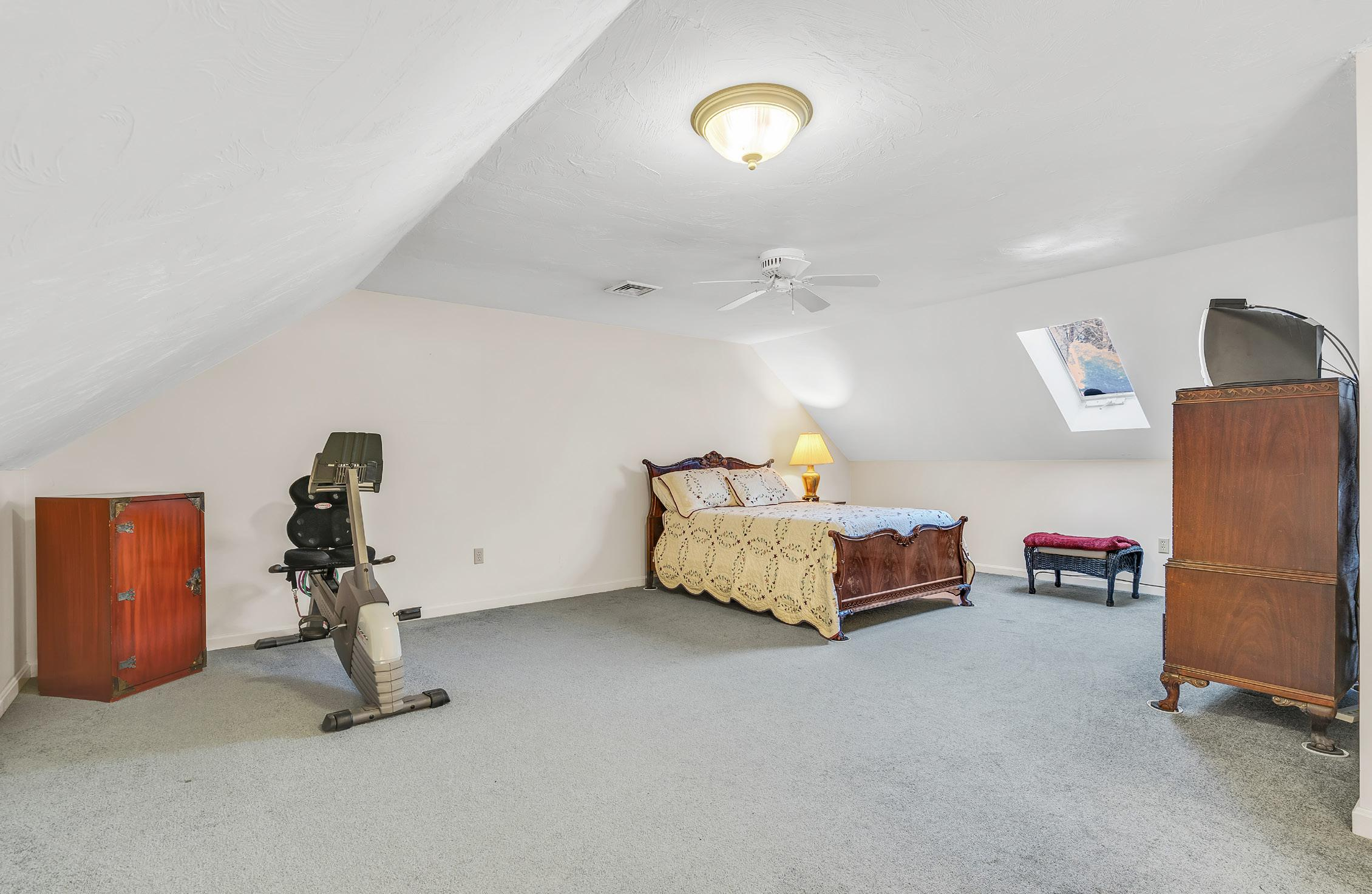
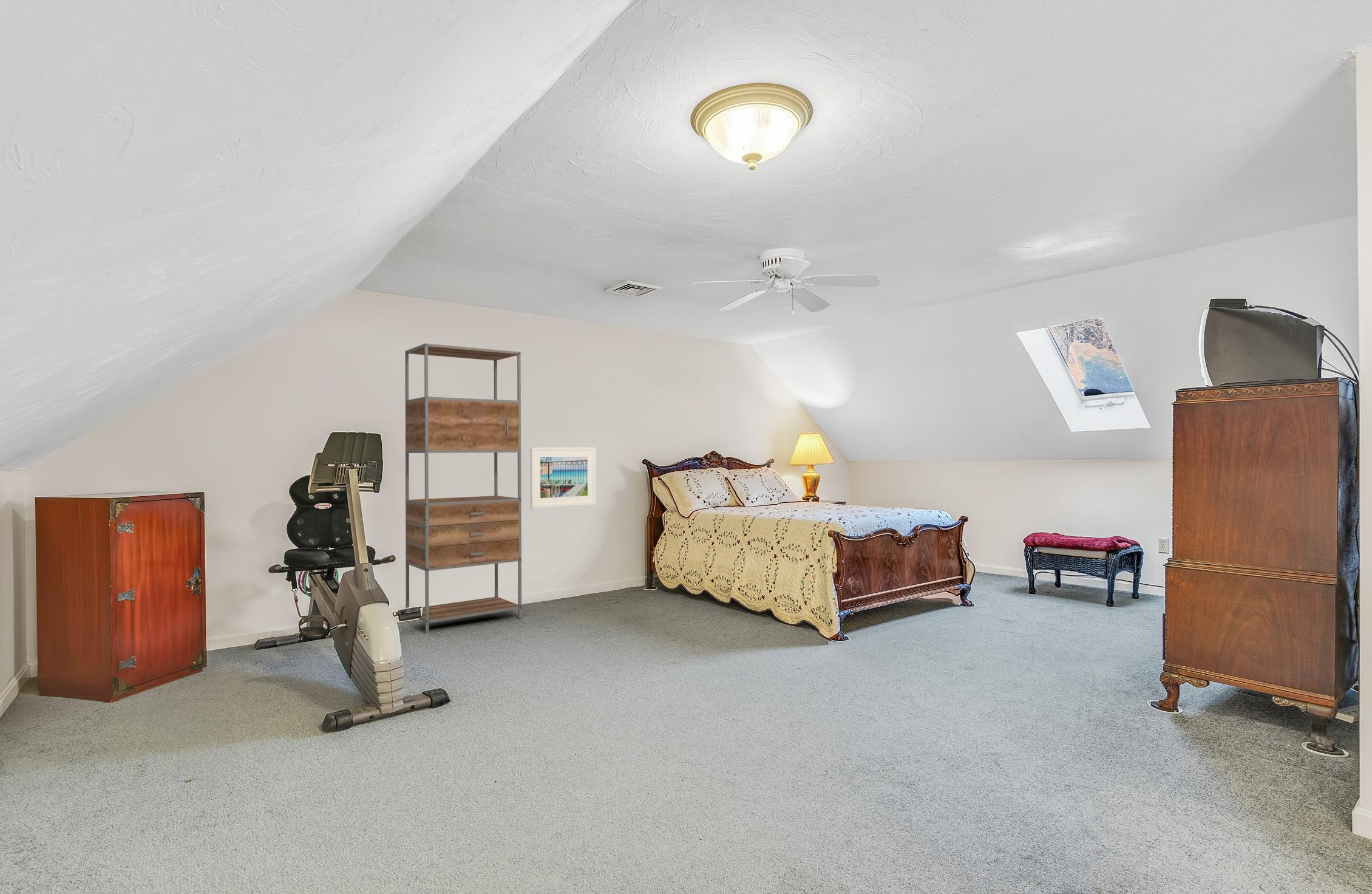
+ shelving unit (466, 497)
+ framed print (564, 477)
